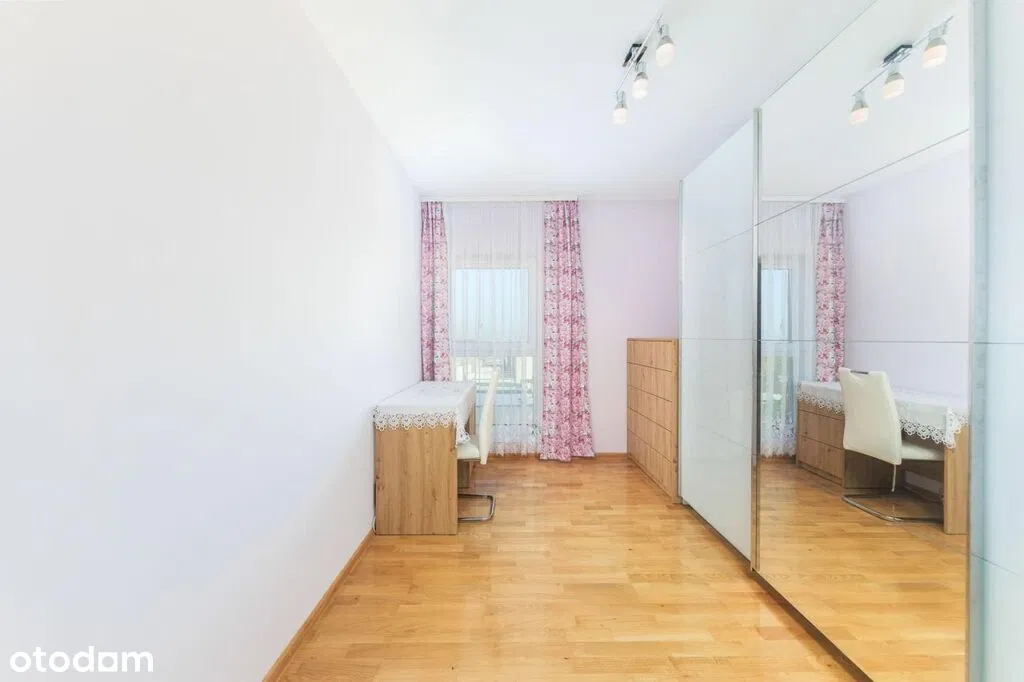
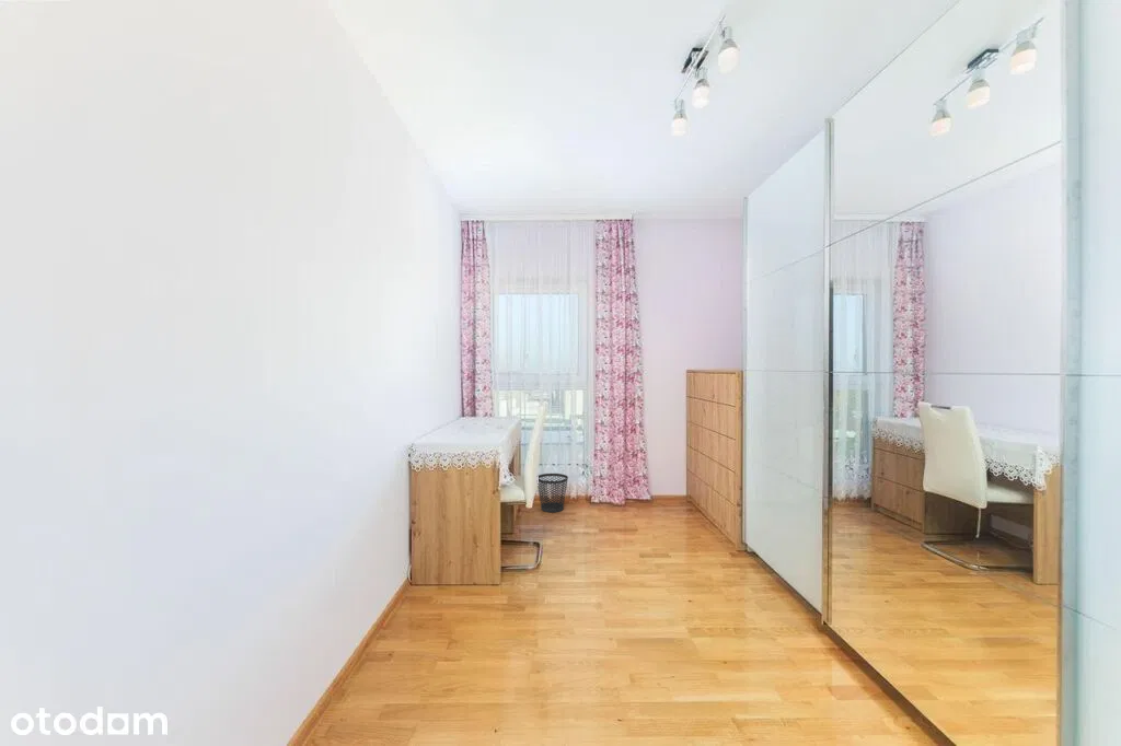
+ wastebasket (552, 492)
